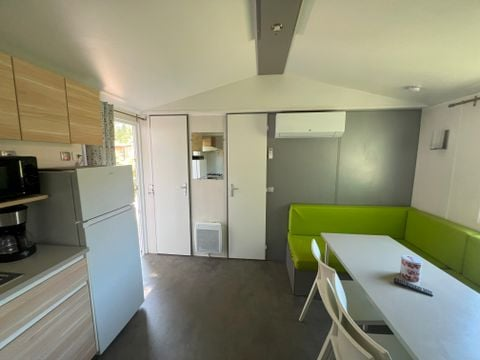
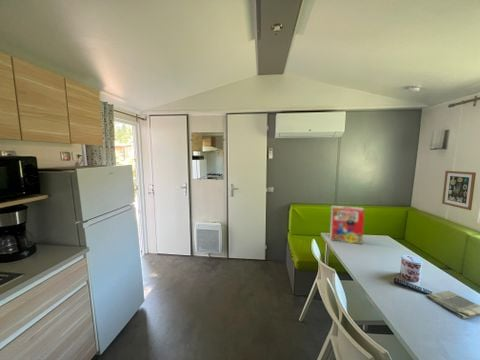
+ dish towel (455, 302)
+ cereal box (346, 224)
+ wall art (457, 189)
